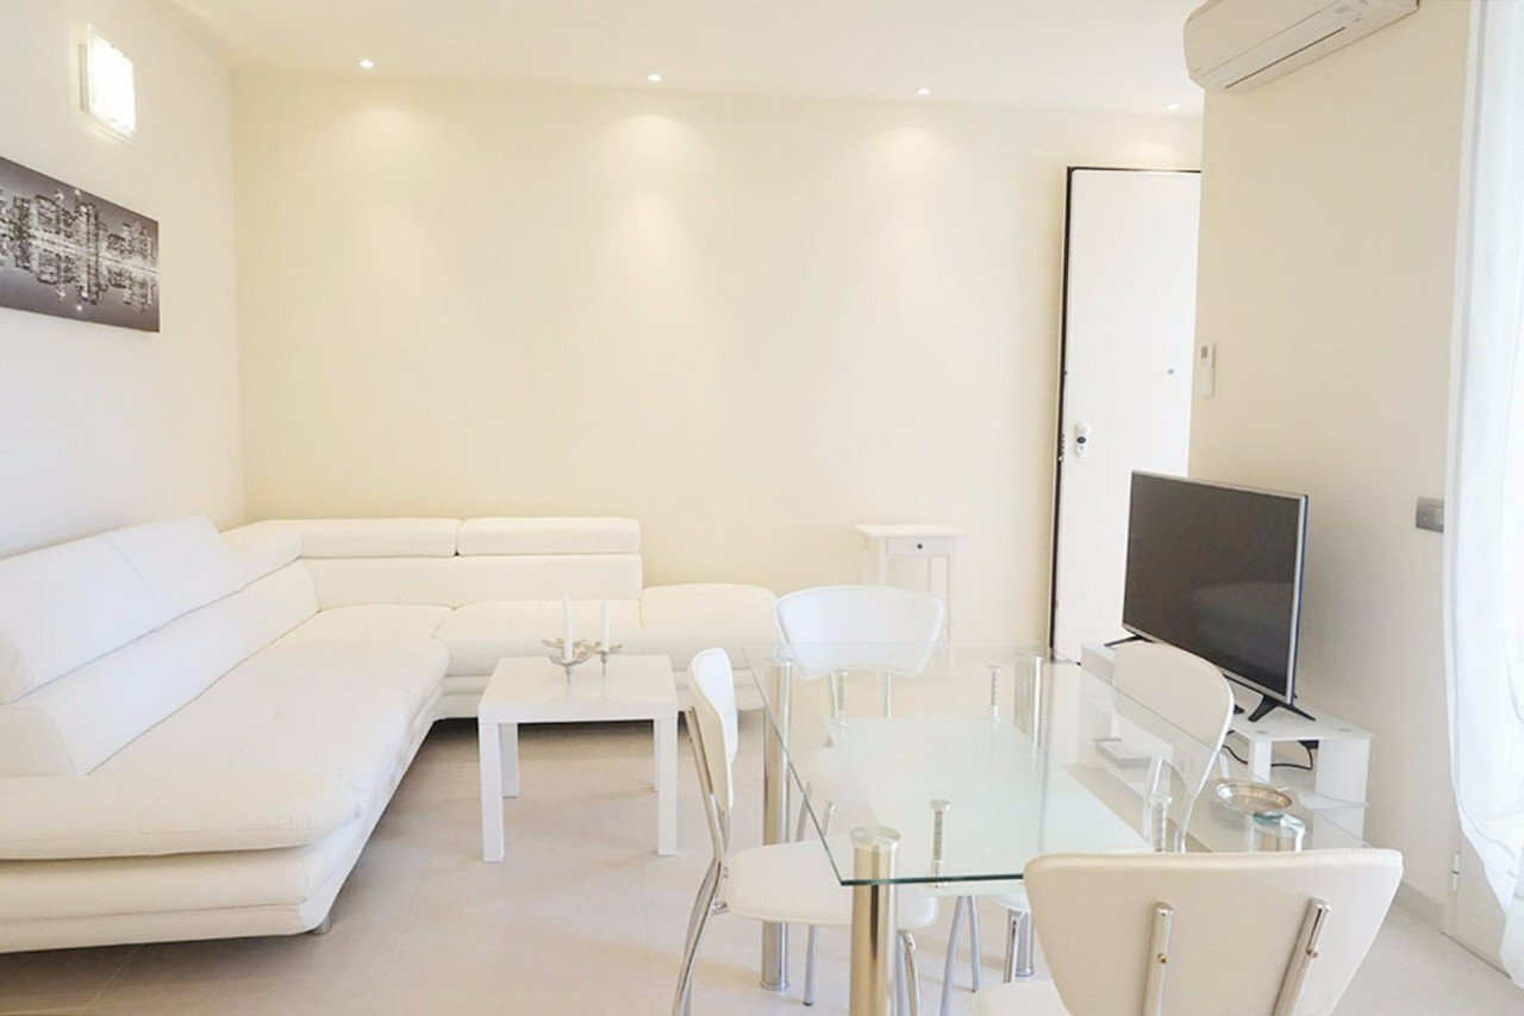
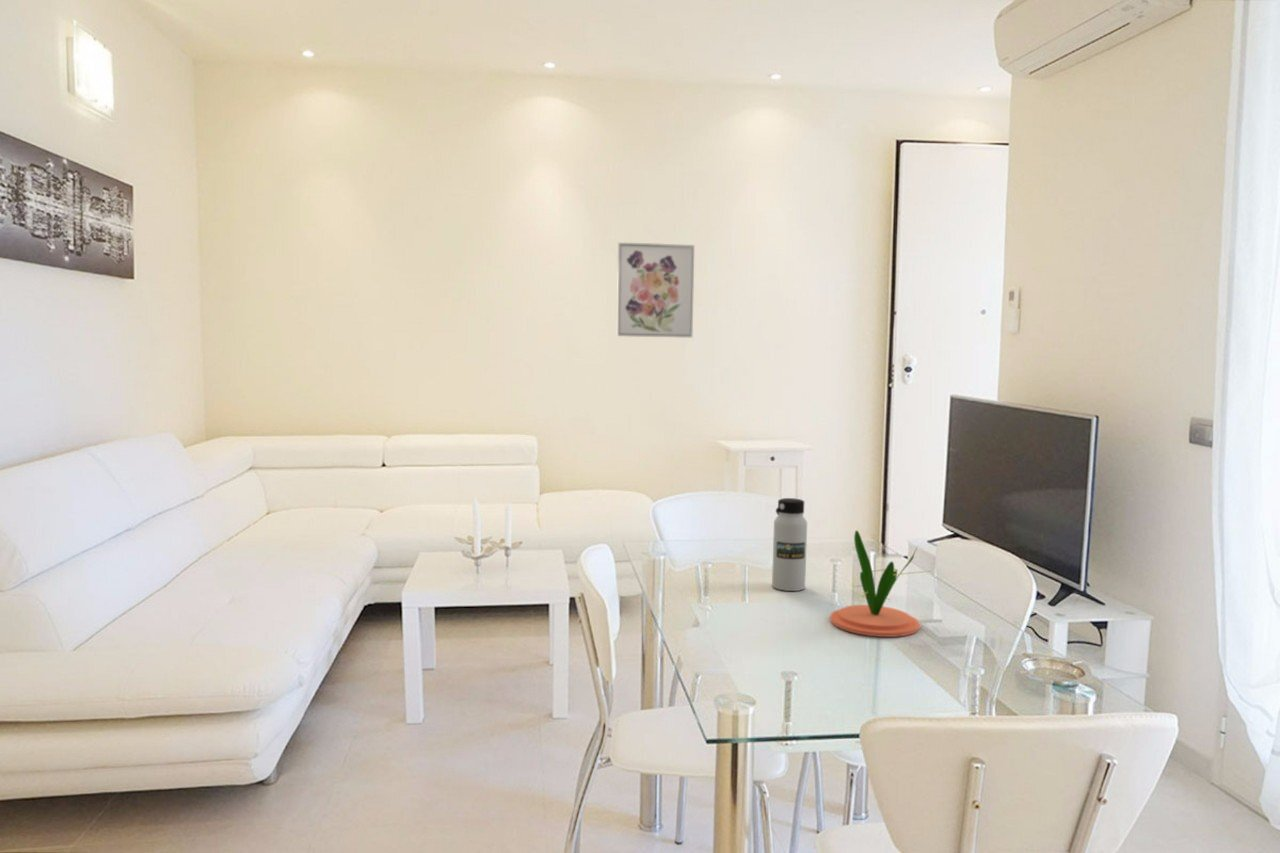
+ water bottle (789, 543)
+ plant (881, 576)
+ wall art (655, 290)
